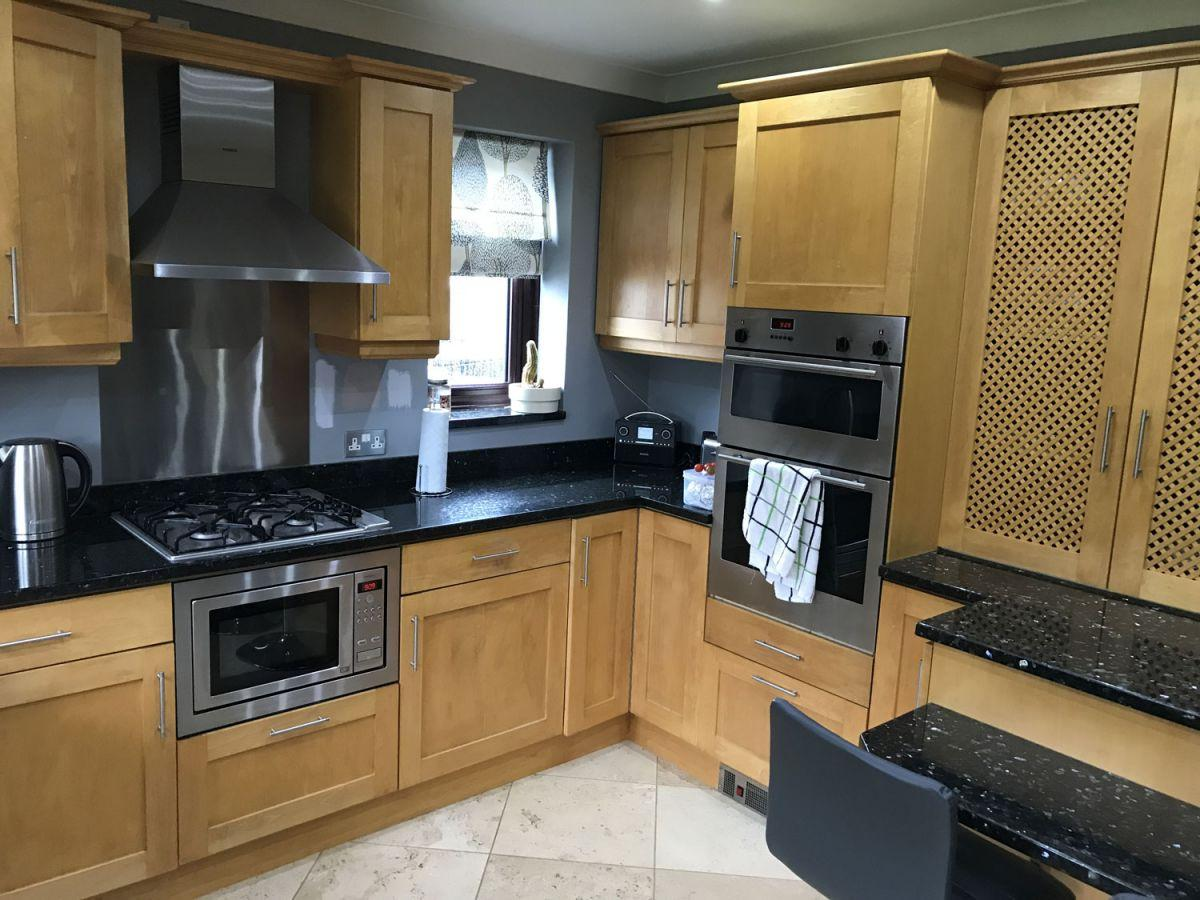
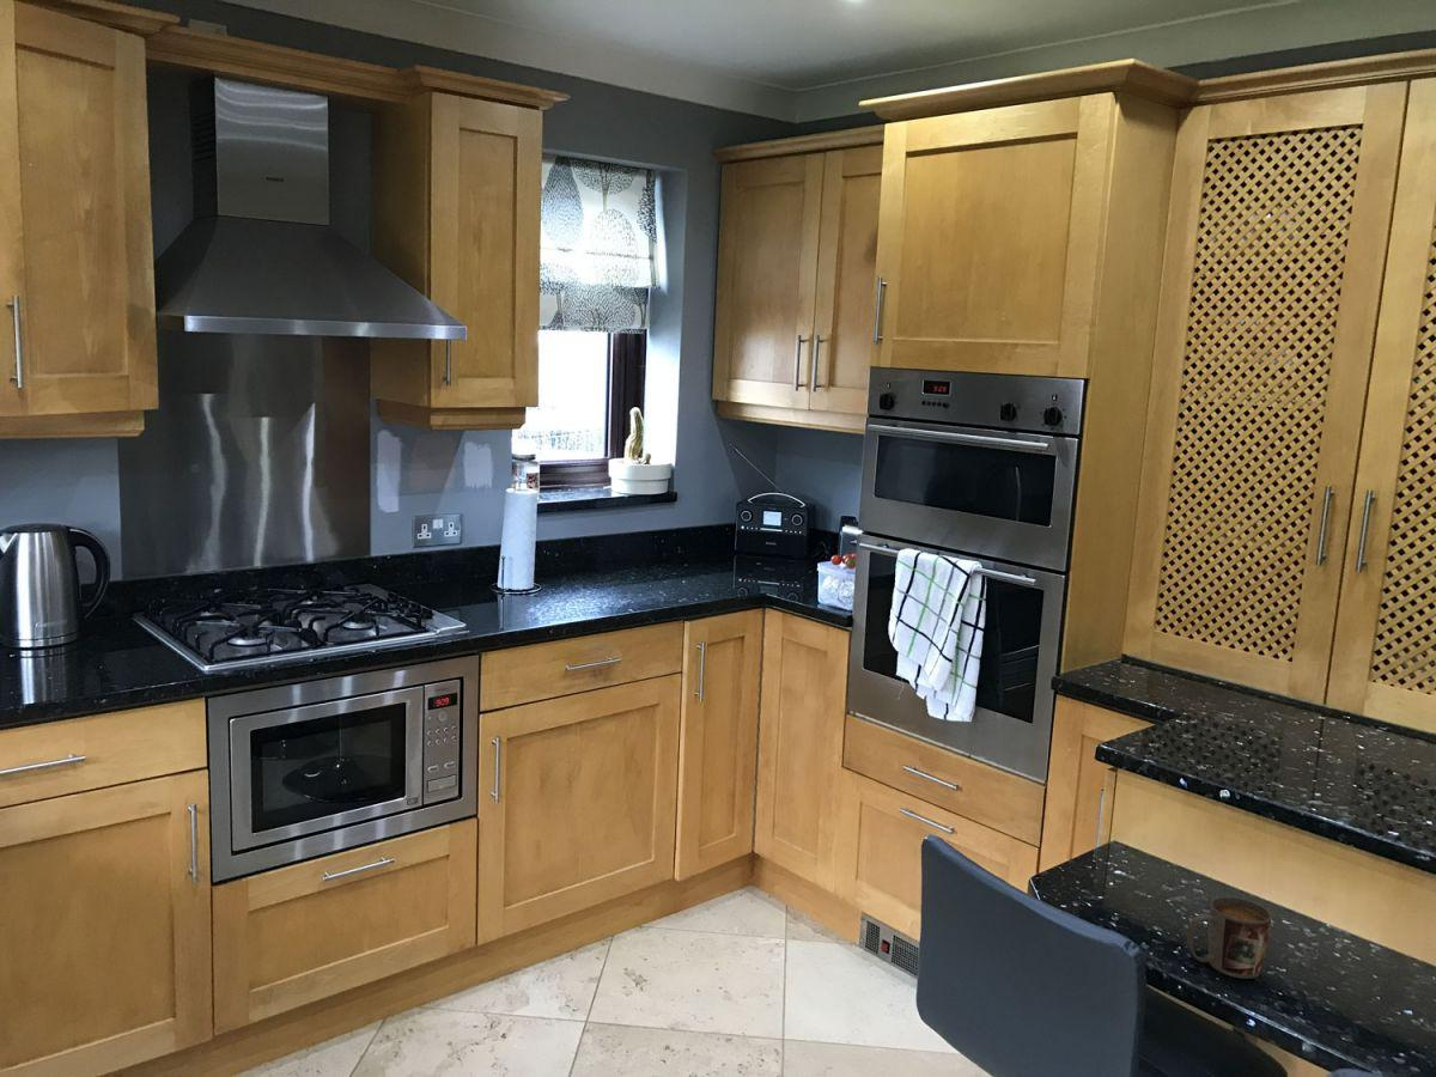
+ mug (1225, 938)
